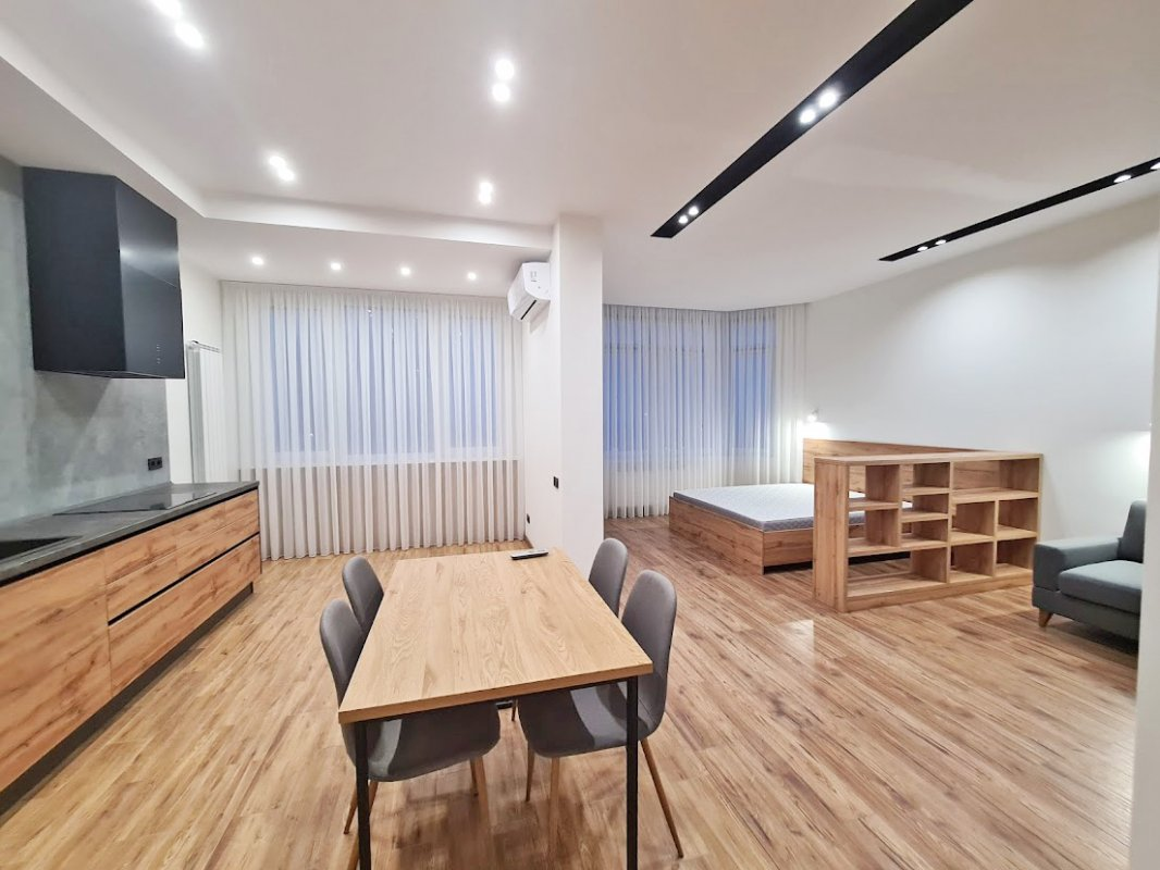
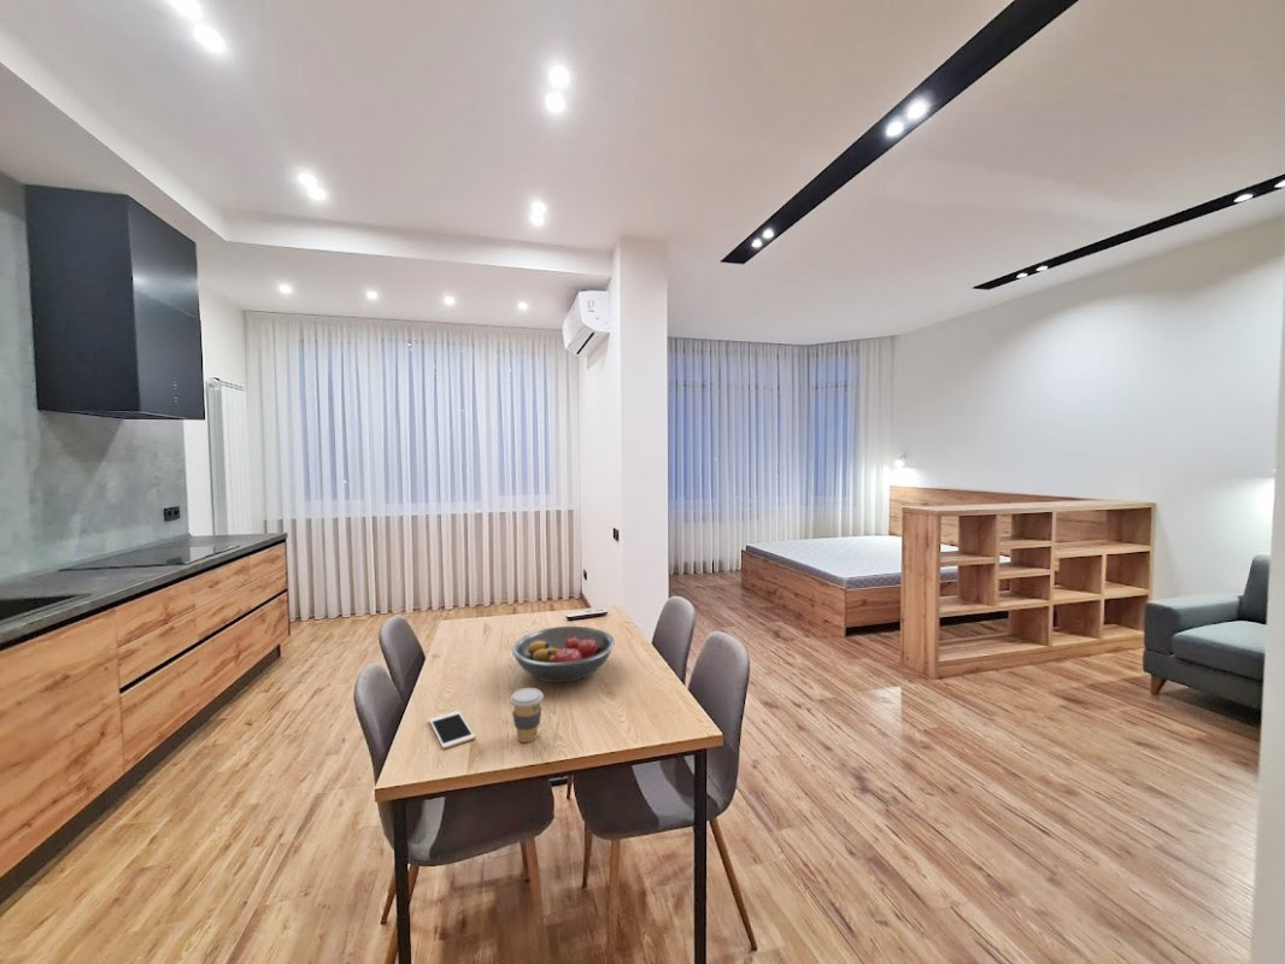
+ cell phone (451, 728)
+ fruit bowl (564, 653)
+ coffee cup (527, 715)
